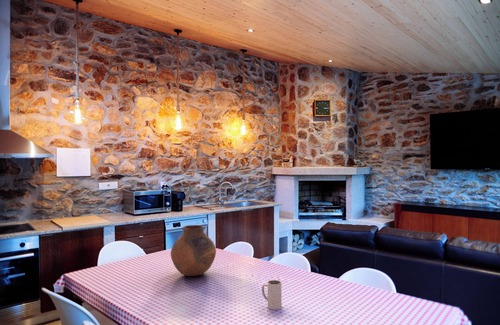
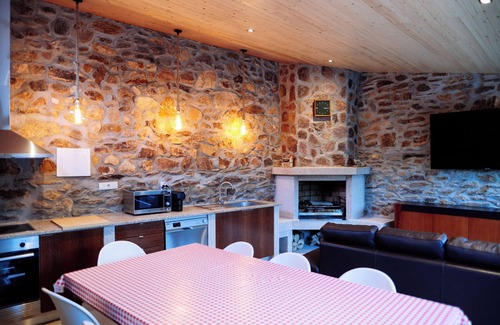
- mug (271, 294)
- vase (193, 250)
